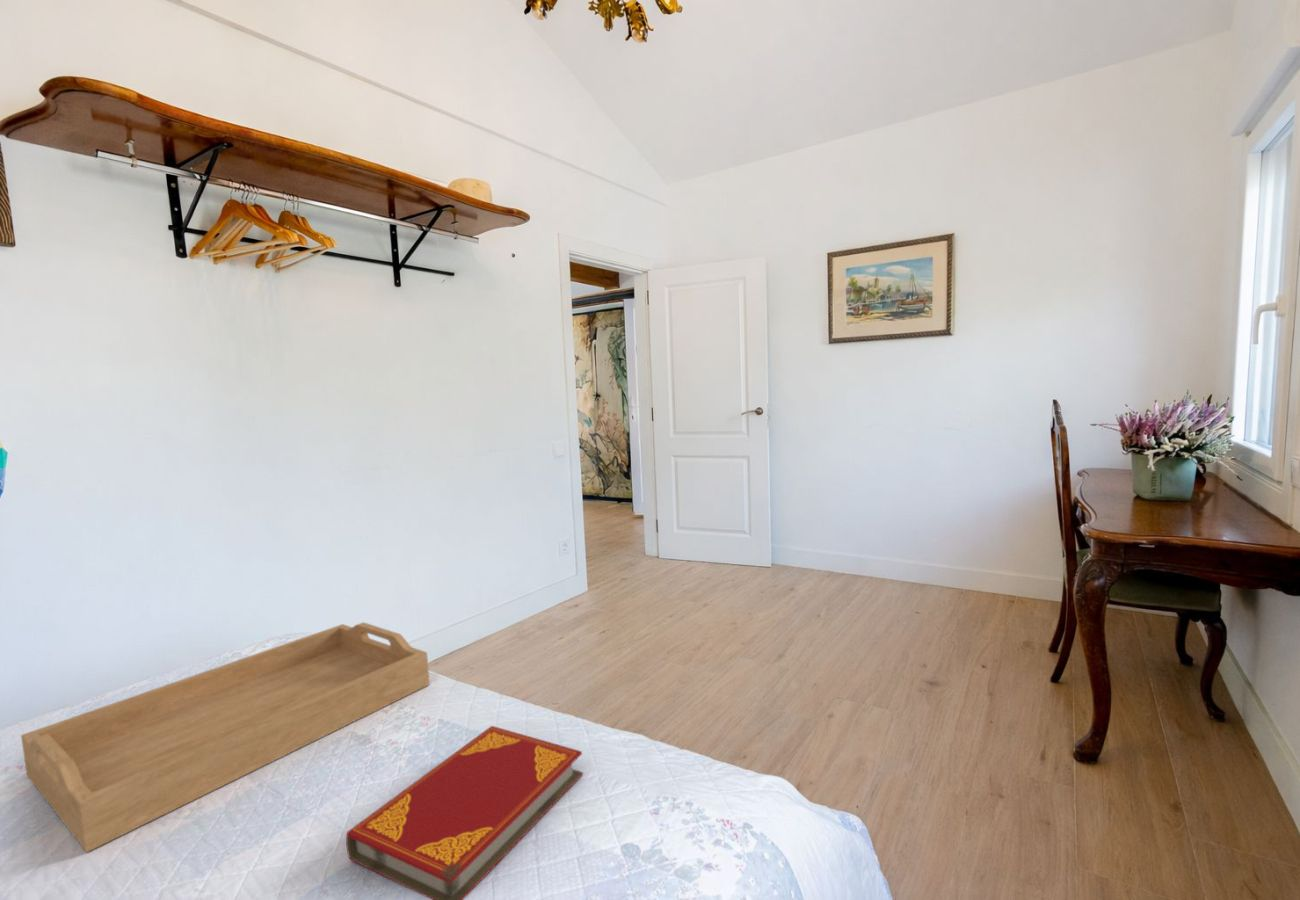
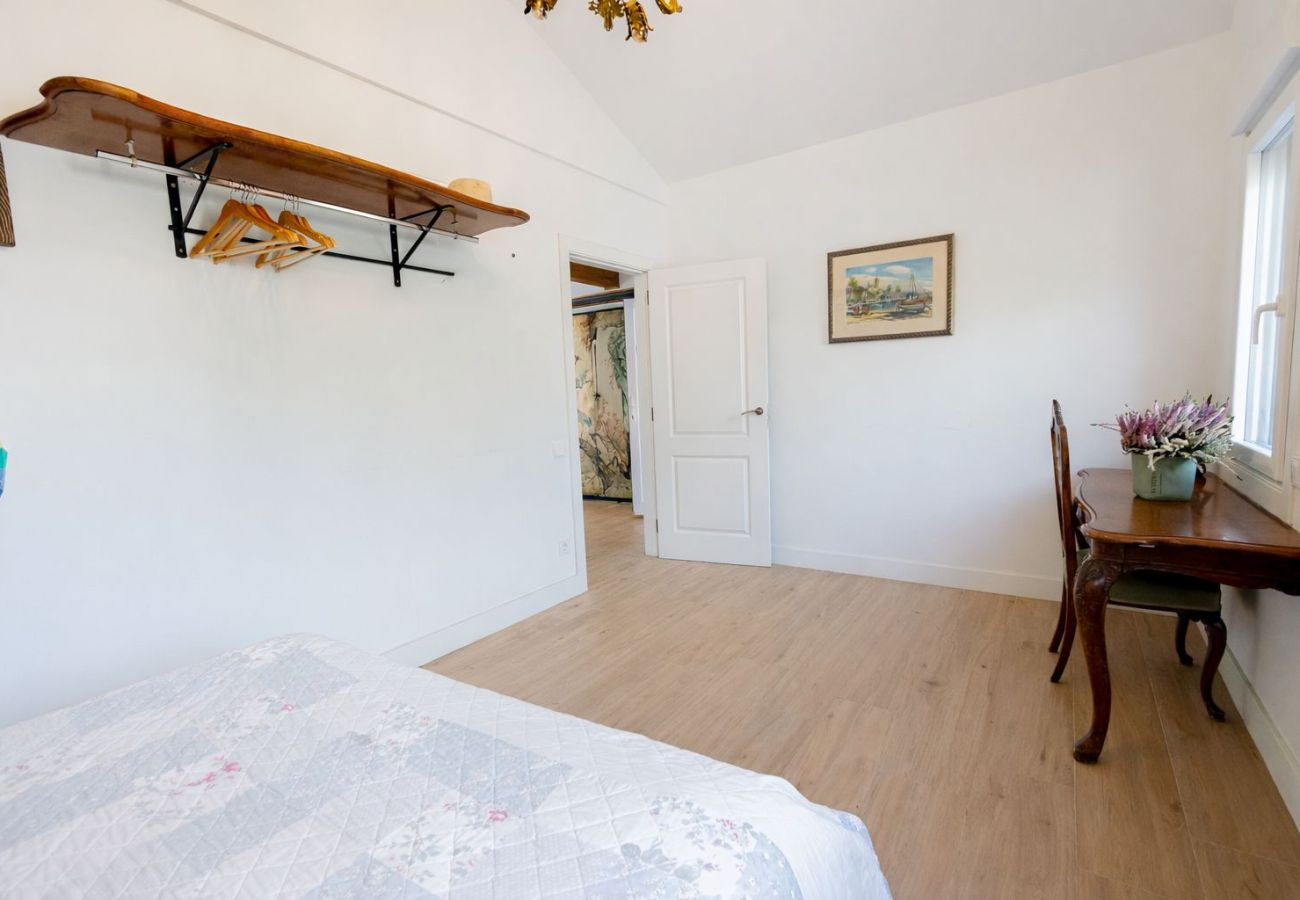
- hardback book (474, 800)
- serving tray (249, 701)
